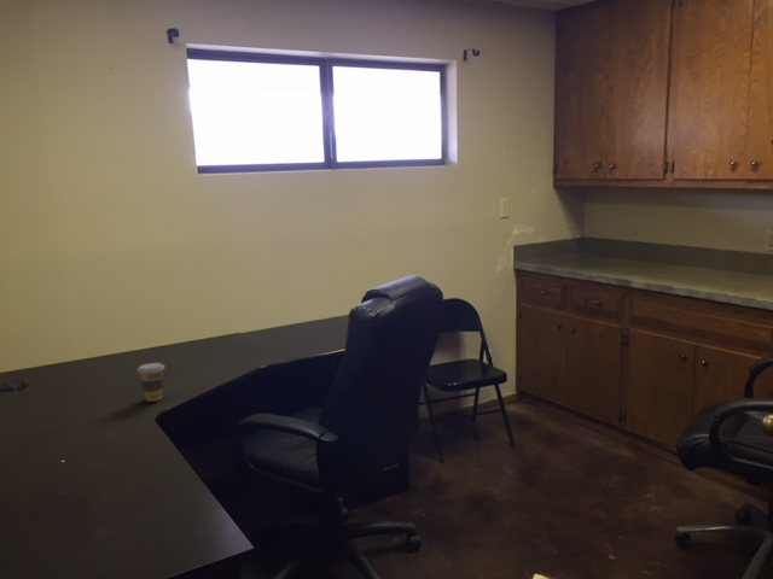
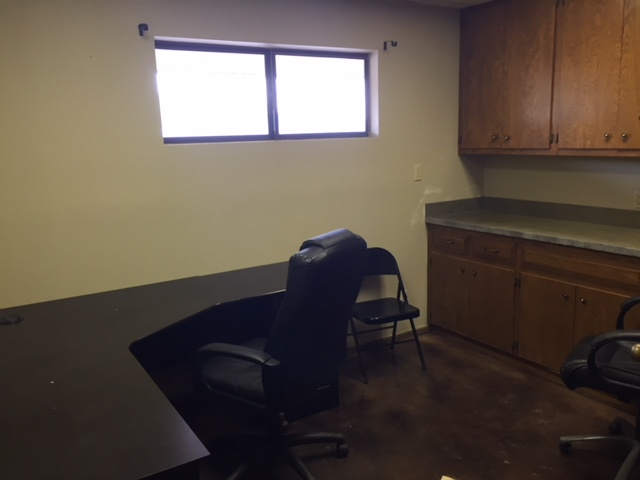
- coffee cup (152, 382)
